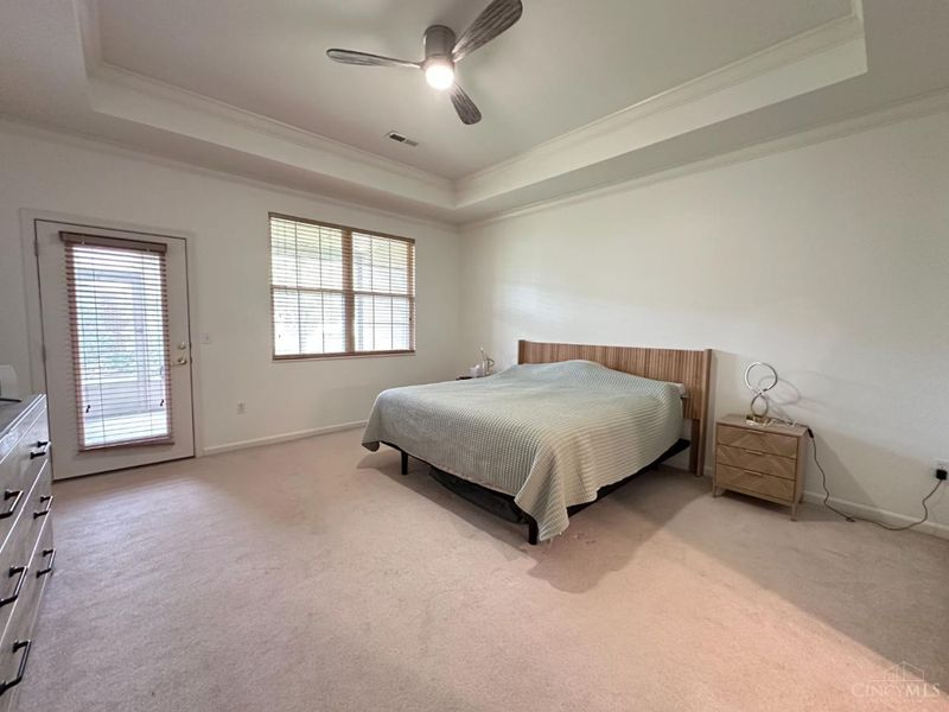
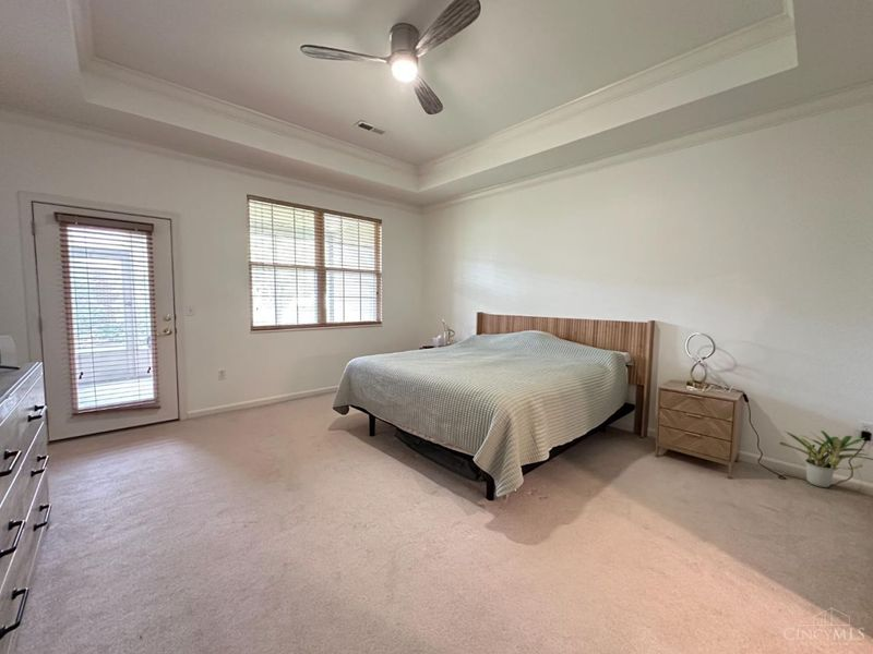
+ potted plant (827, 459)
